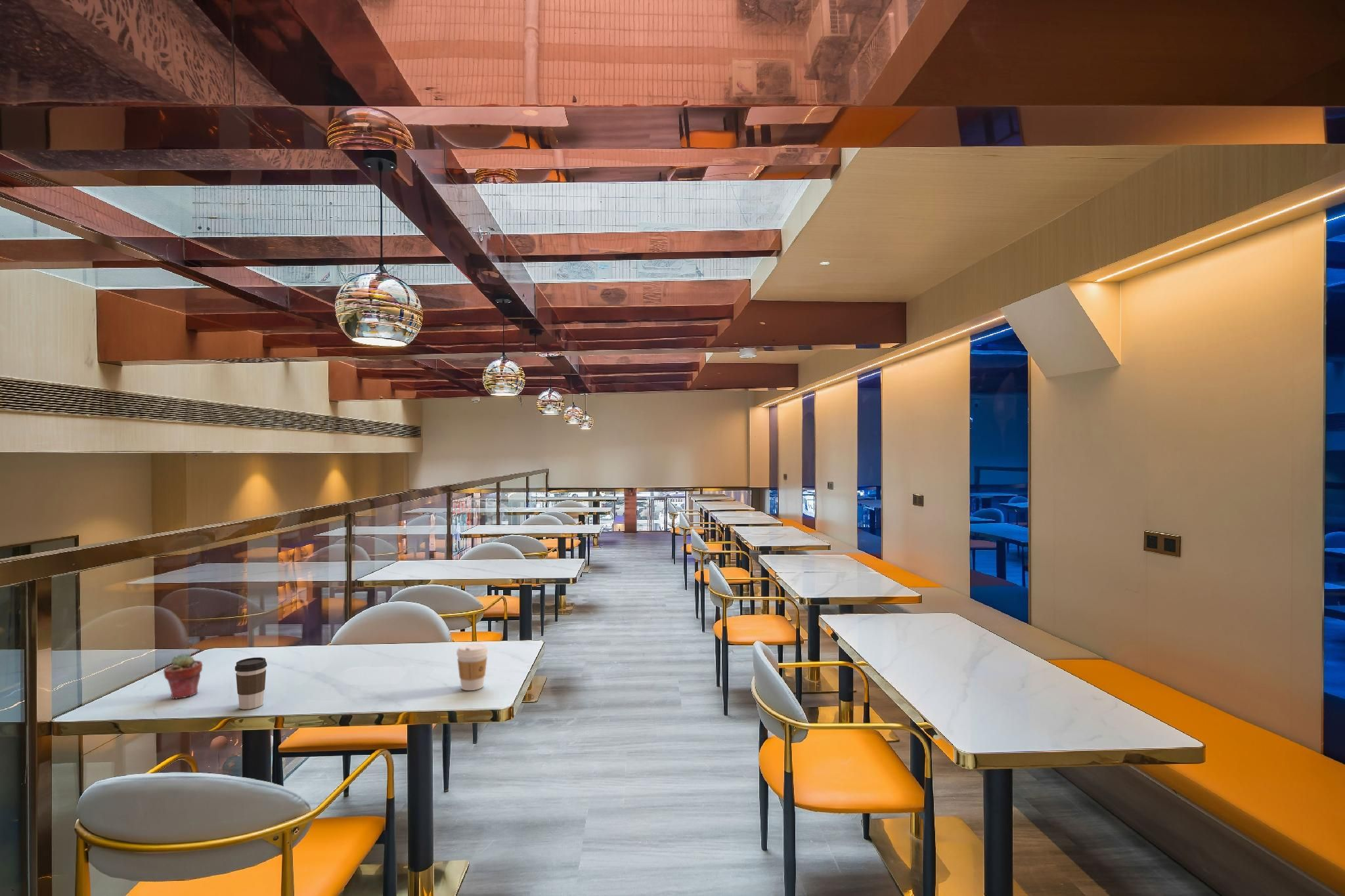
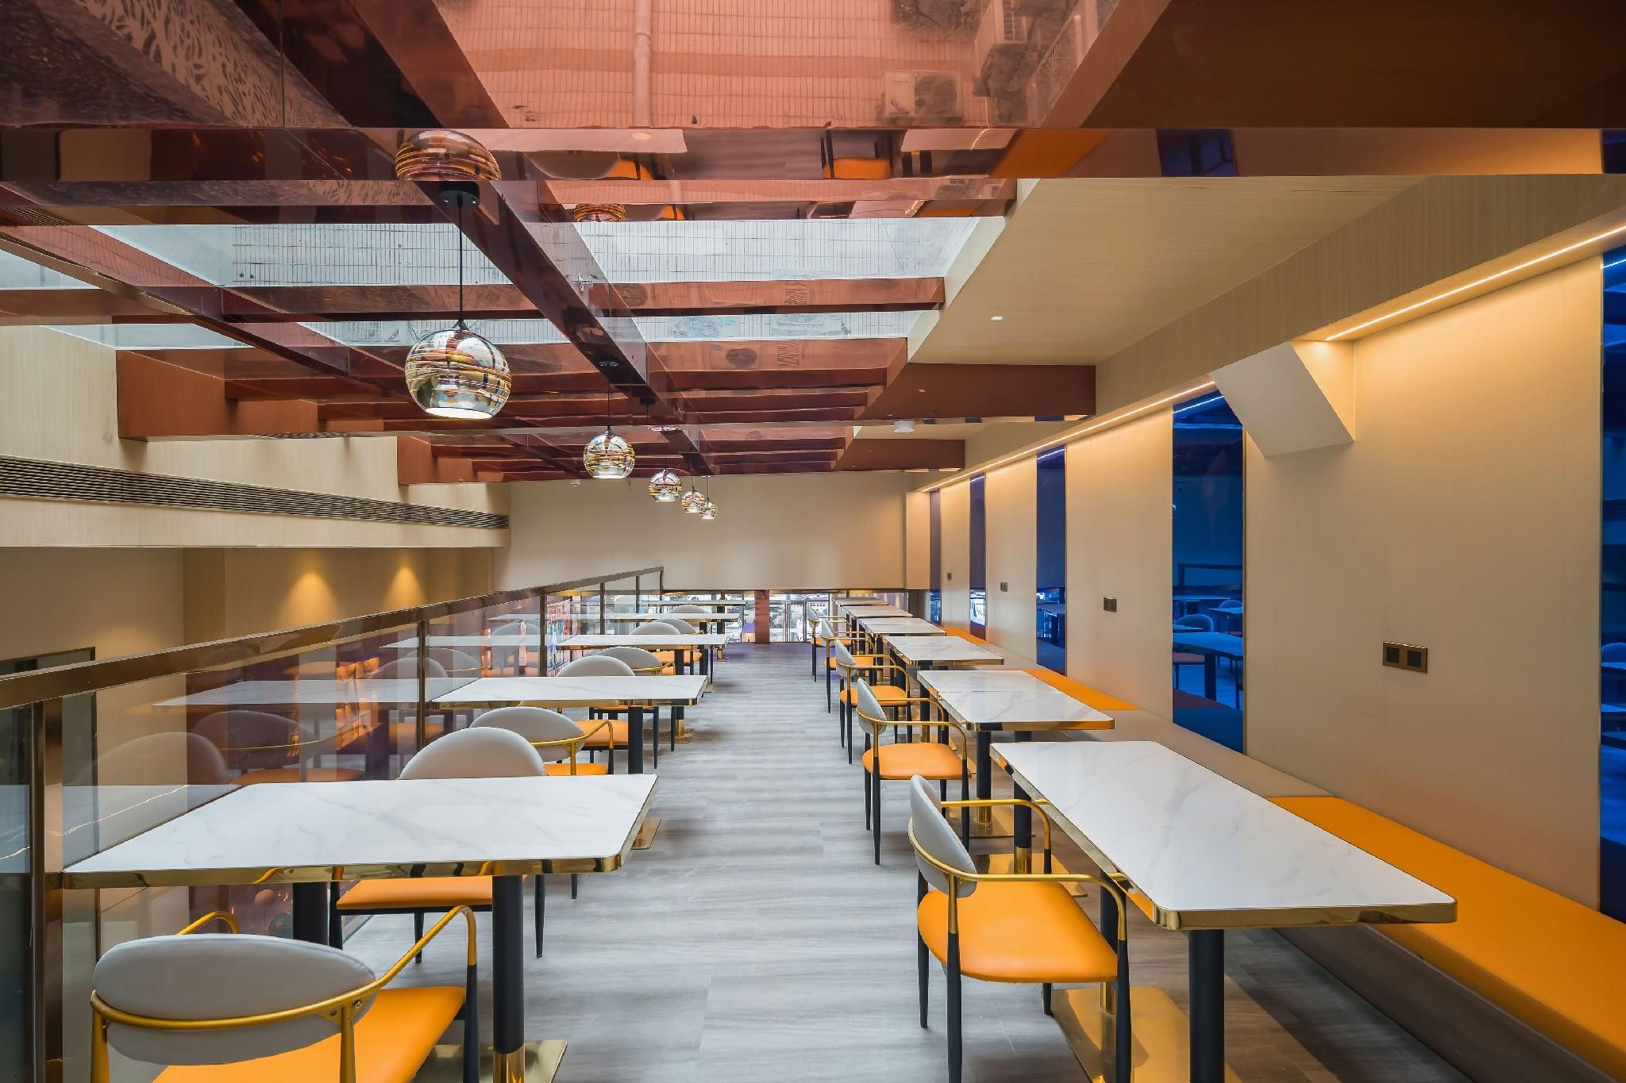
- coffee cup (251, 683)
- potted succulent (183, 673)
- coffee cup (472, 666)
